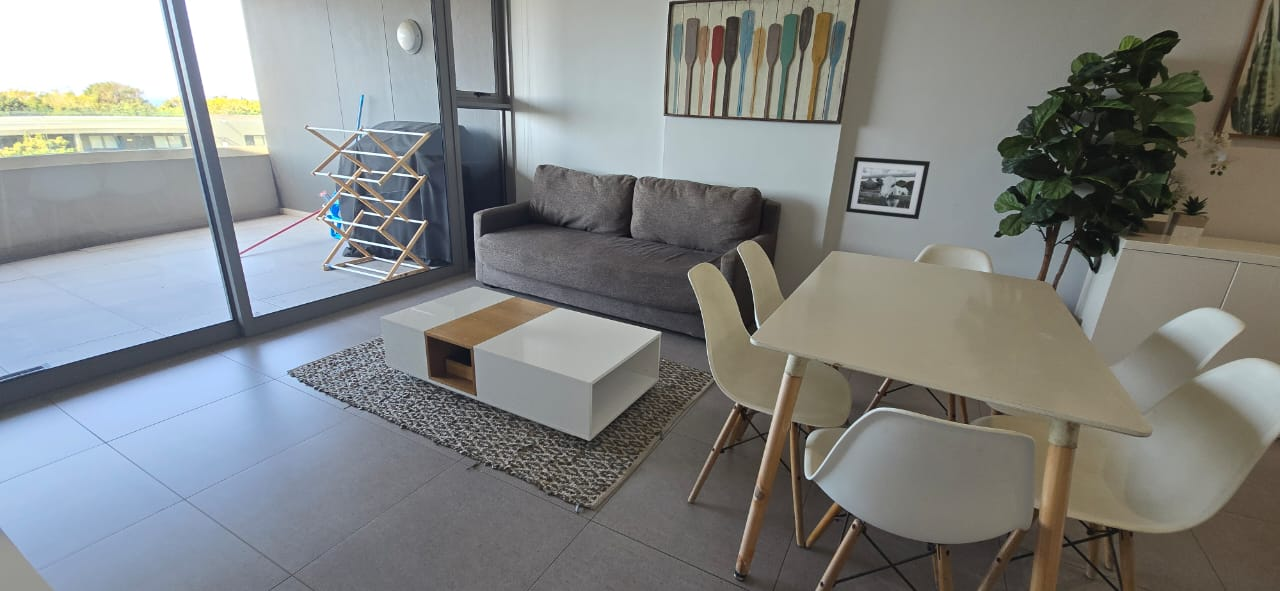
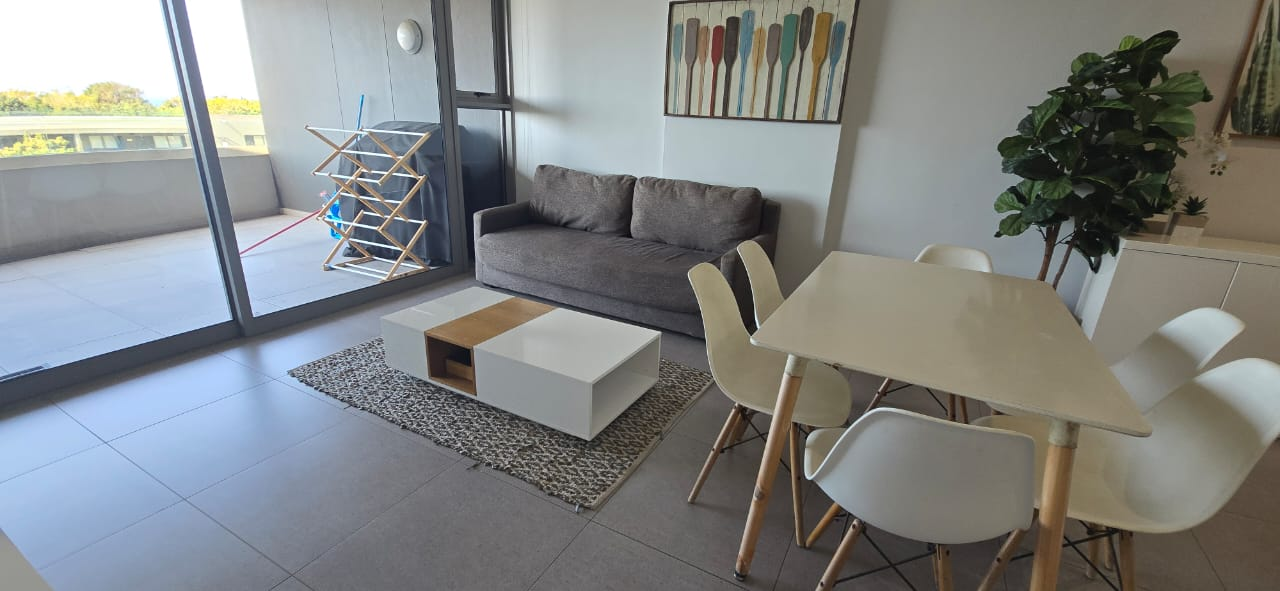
- picture frame (886, 187)
